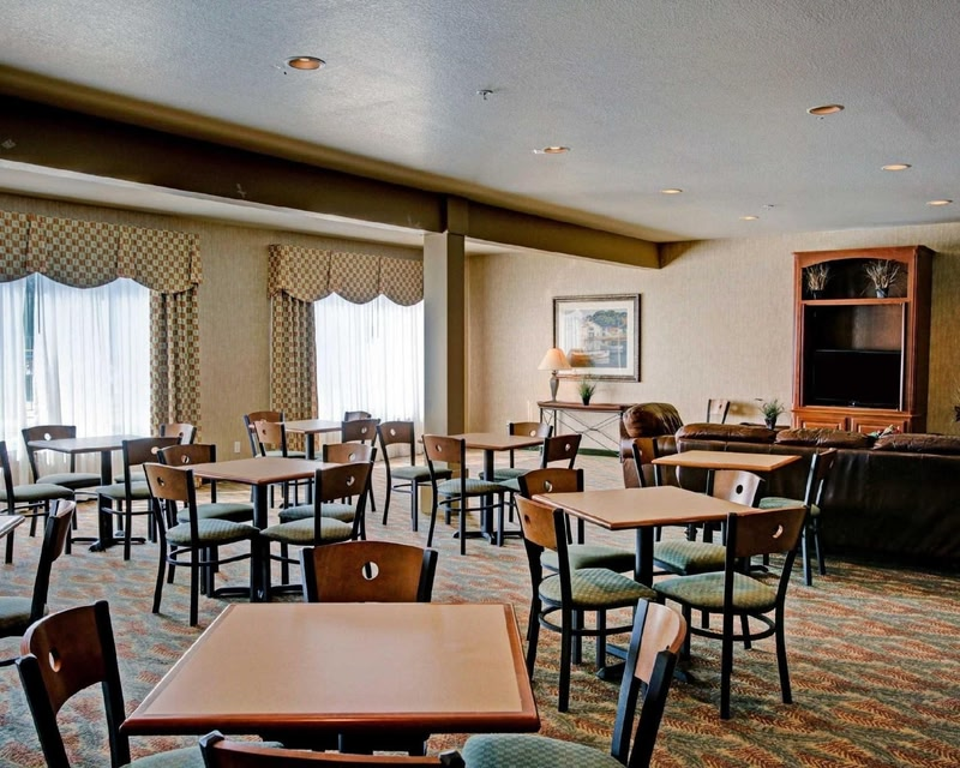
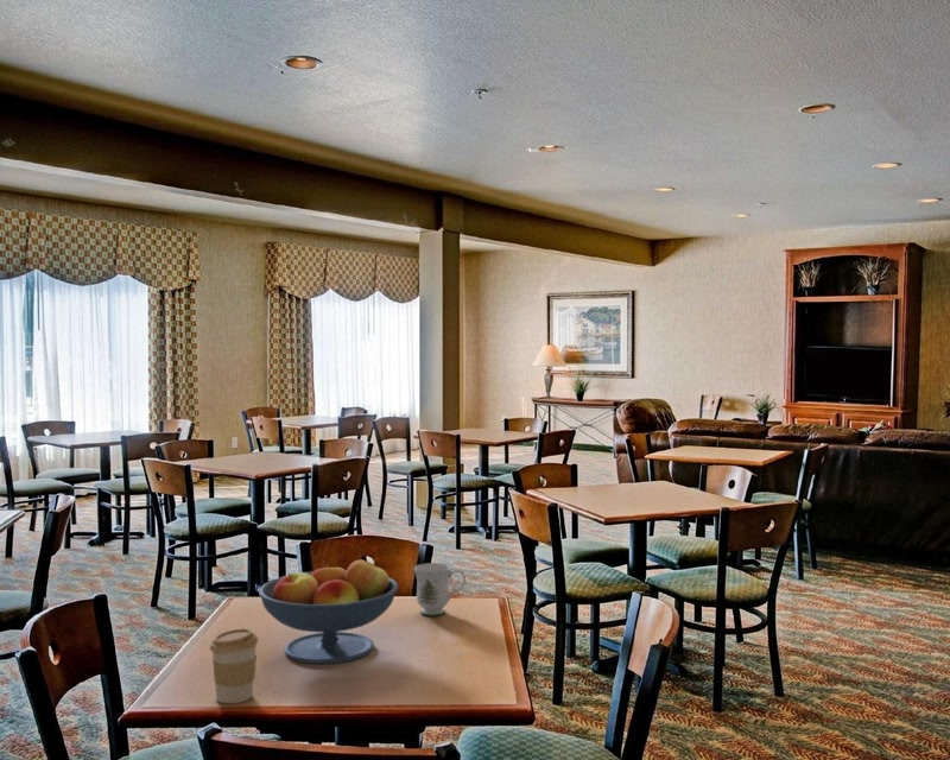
+ coffee cup (234, 664)
+ mug (439, 590)
+ fruit bowl (329, 606)
